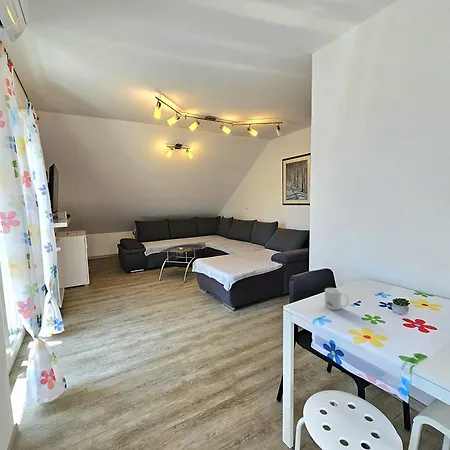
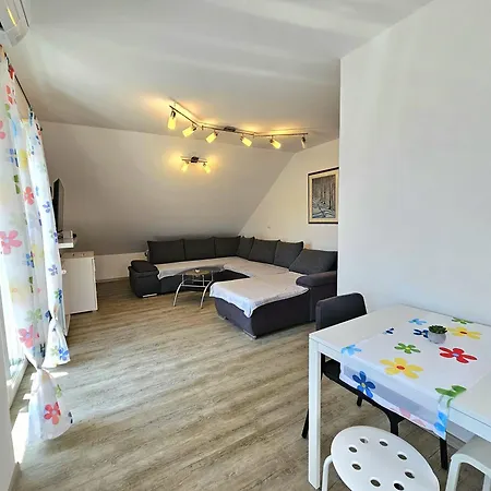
- mug (336, 299)
